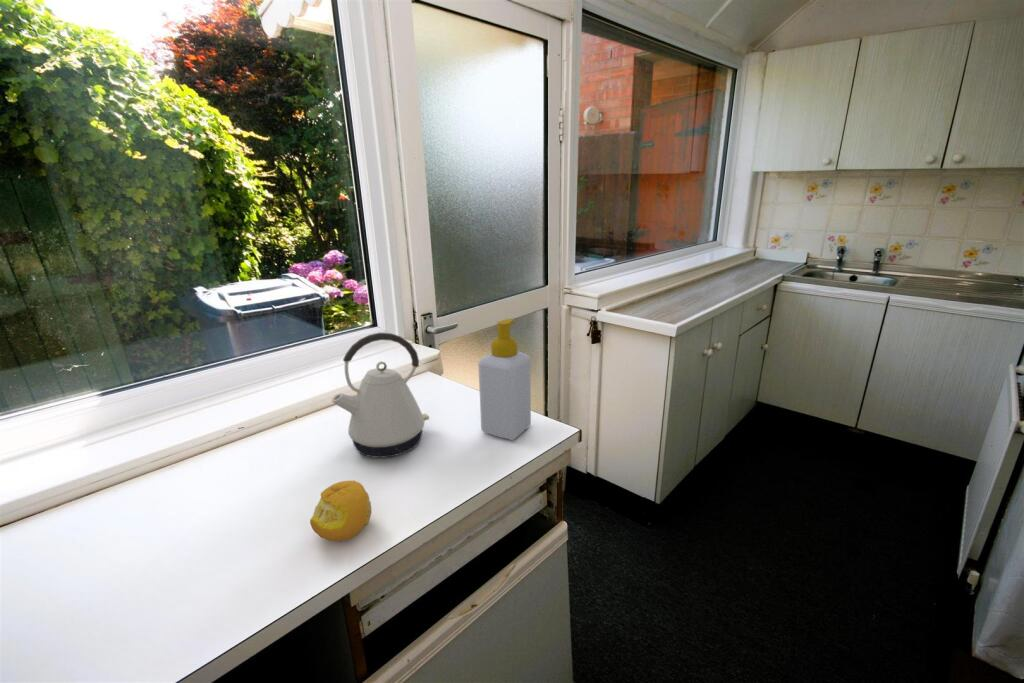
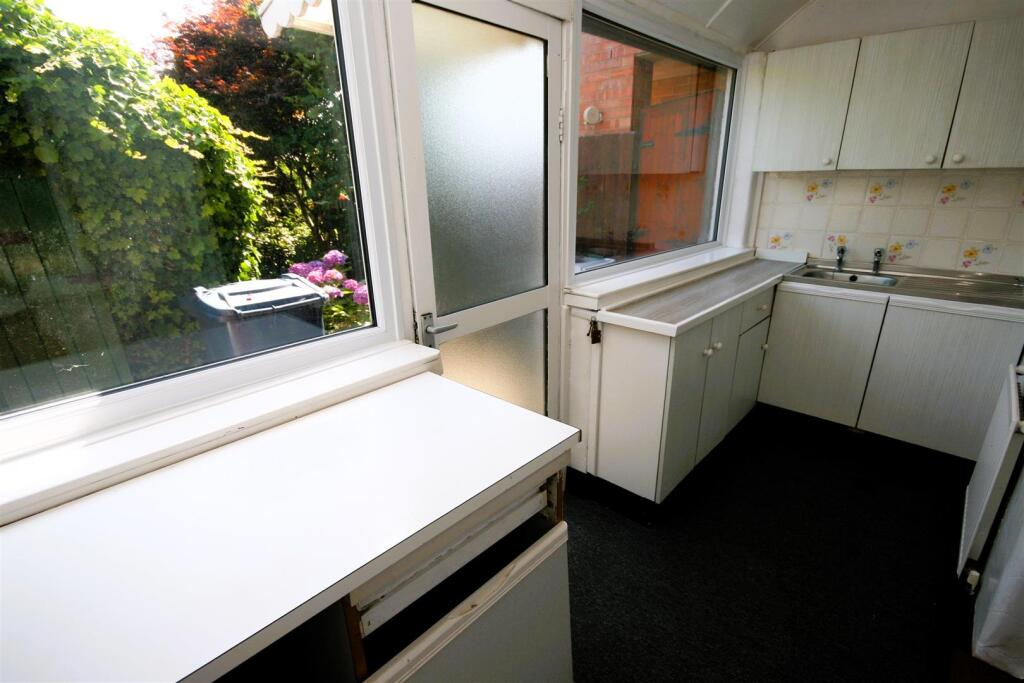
- kettle (380, 391)
- soap bottle (505, 377)
- fruit (341, 510)
